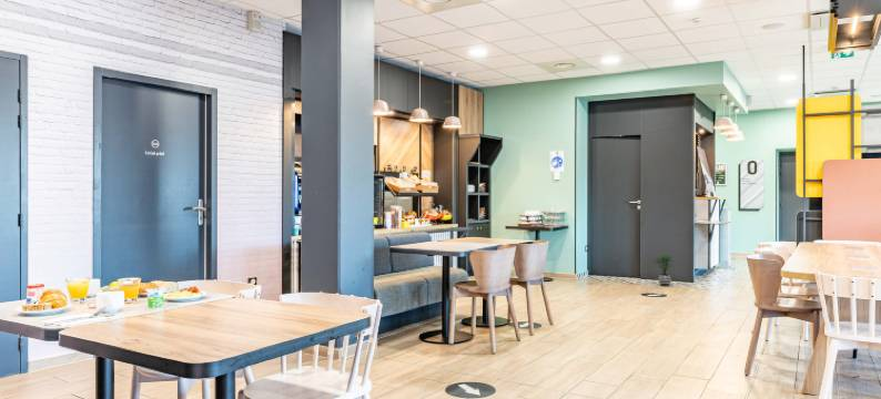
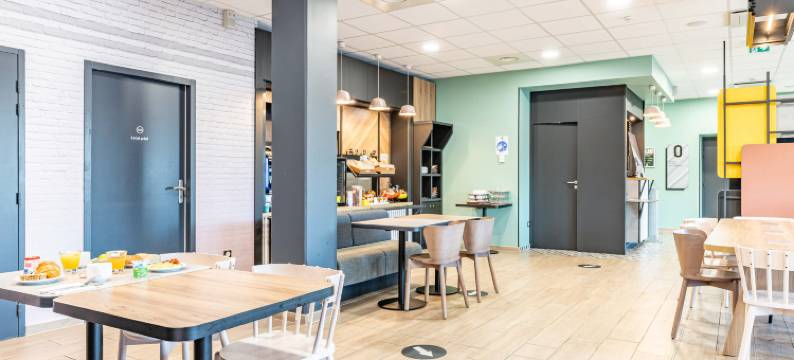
- potted plant (664, 269)
